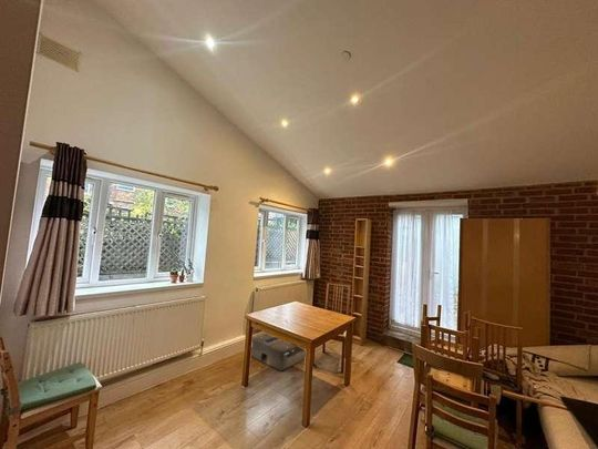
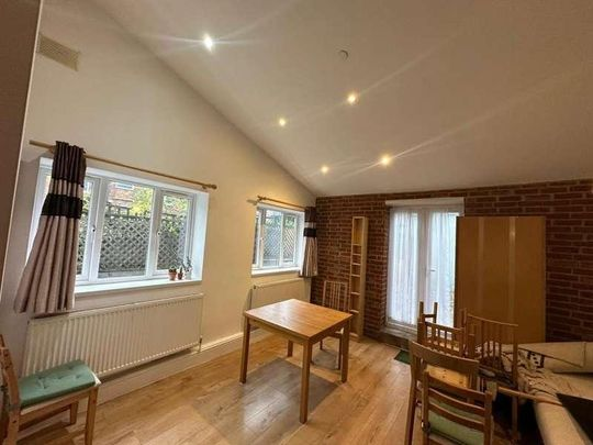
- air handler (280, 343)
